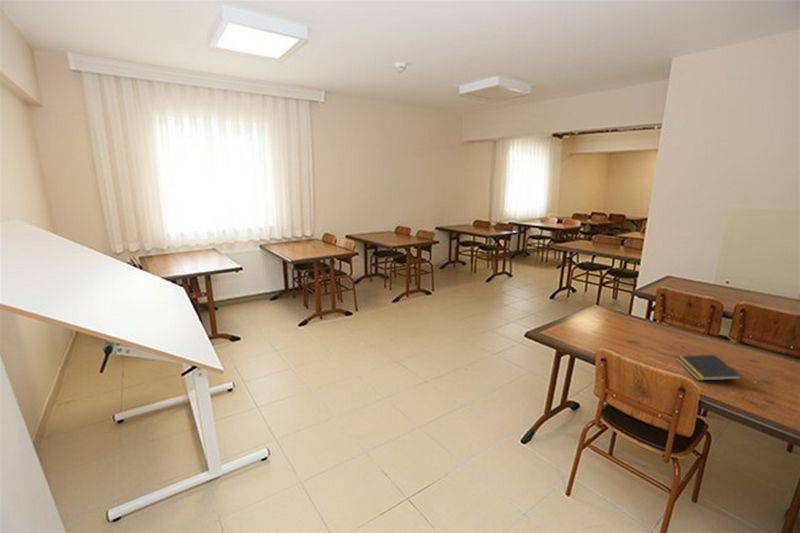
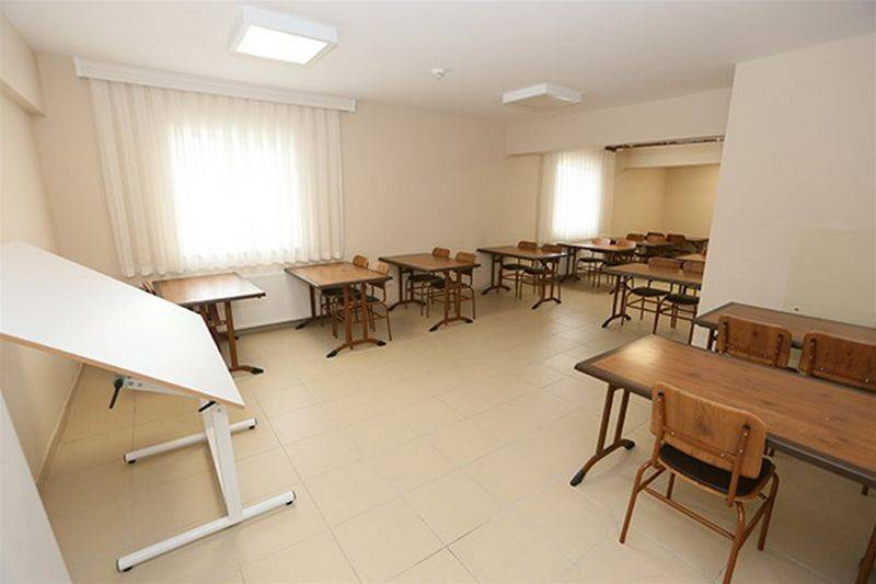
- notepad (706, 366)
